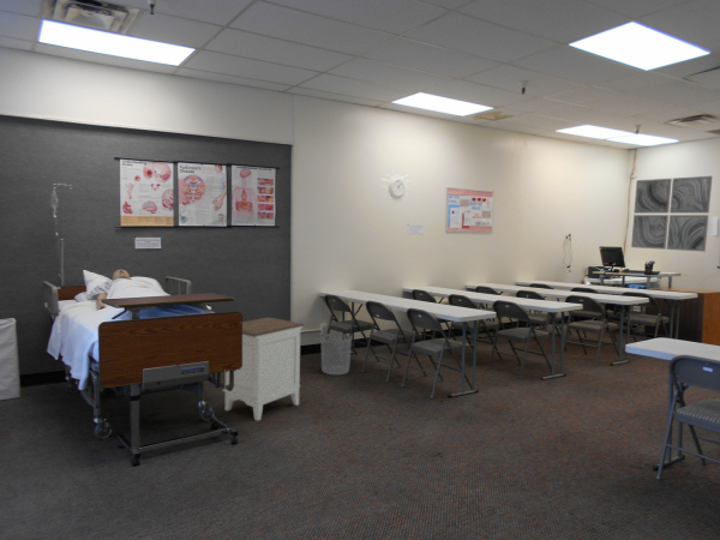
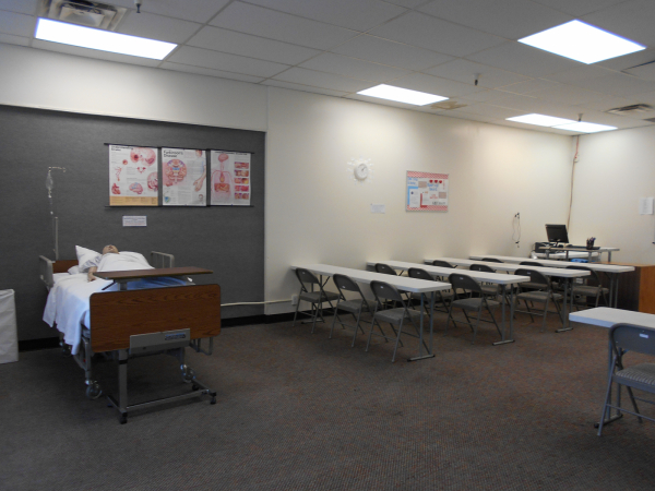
- waste bin (335, 353)
- nightstand (260, 366)
- wall art (670, 212)
